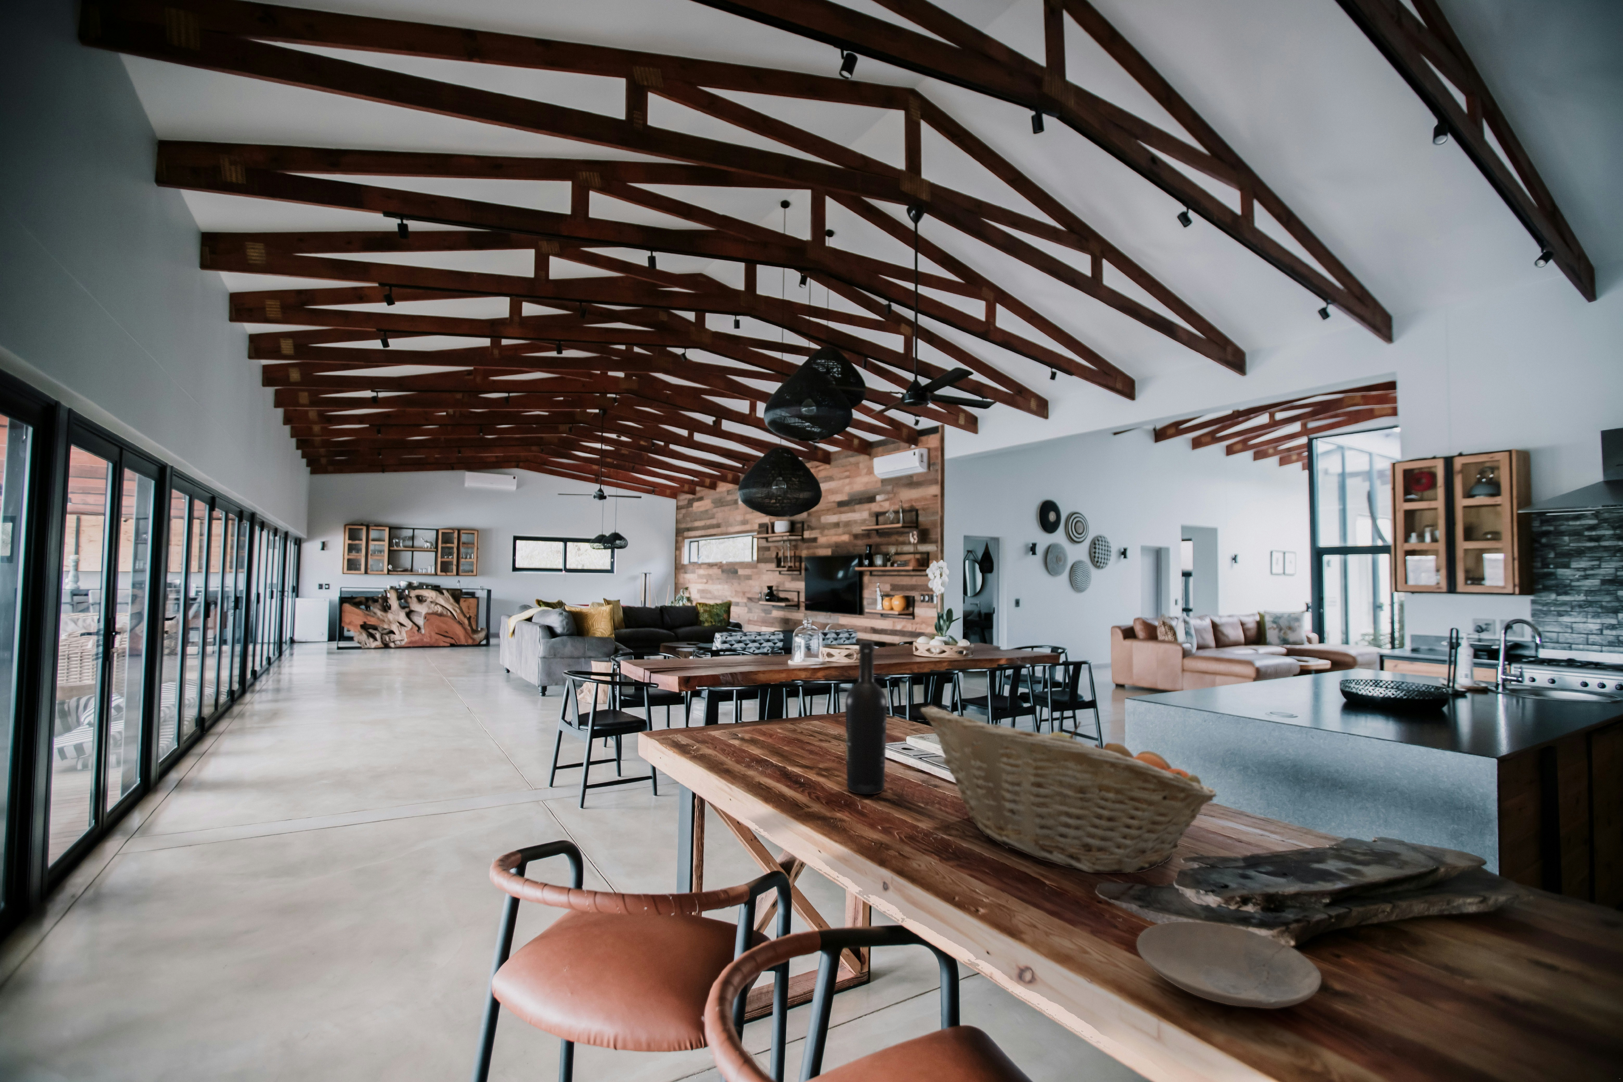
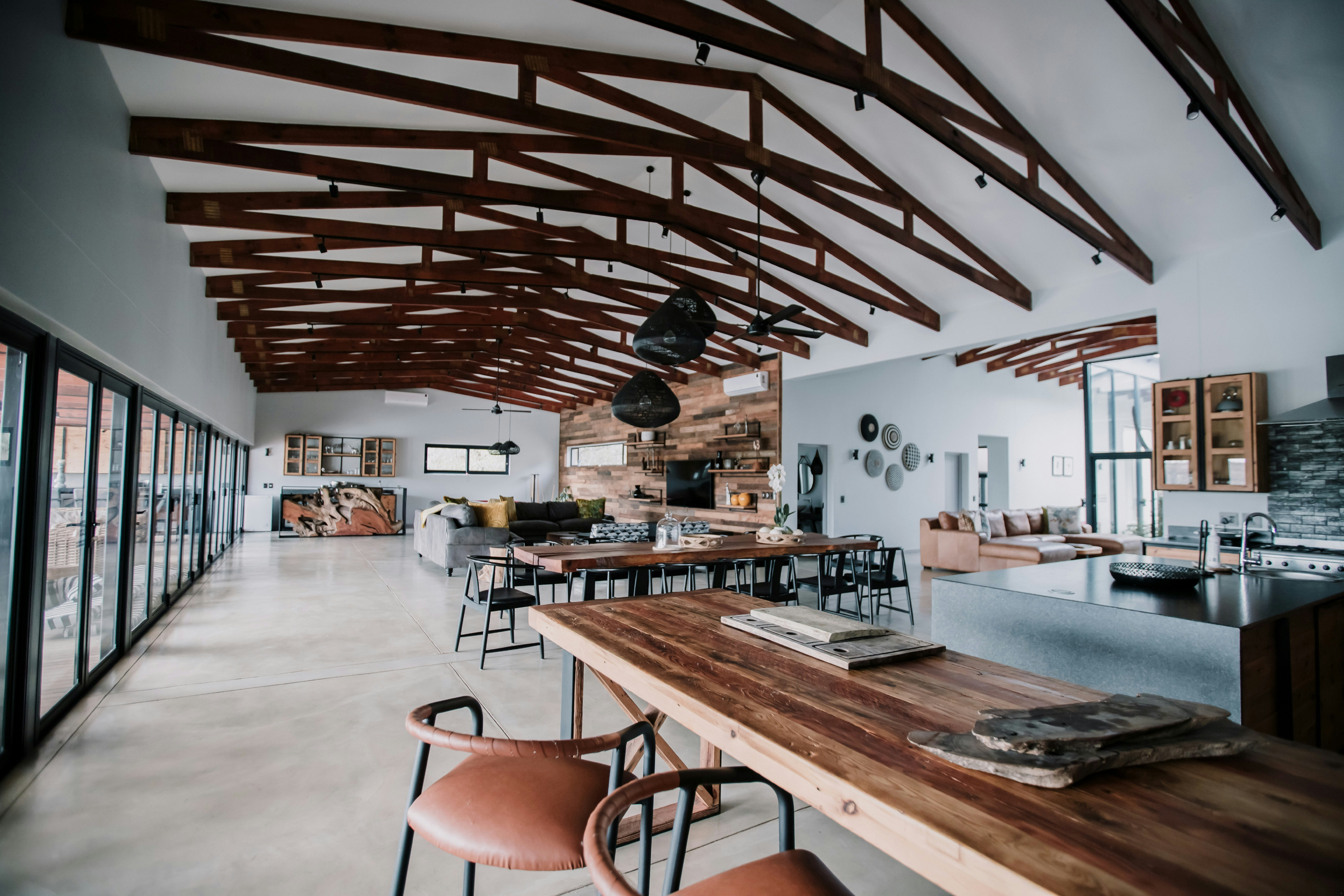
- plate (1224, 968)
- wine bottle (866, 715)
- fruit basket (1054, 772)
